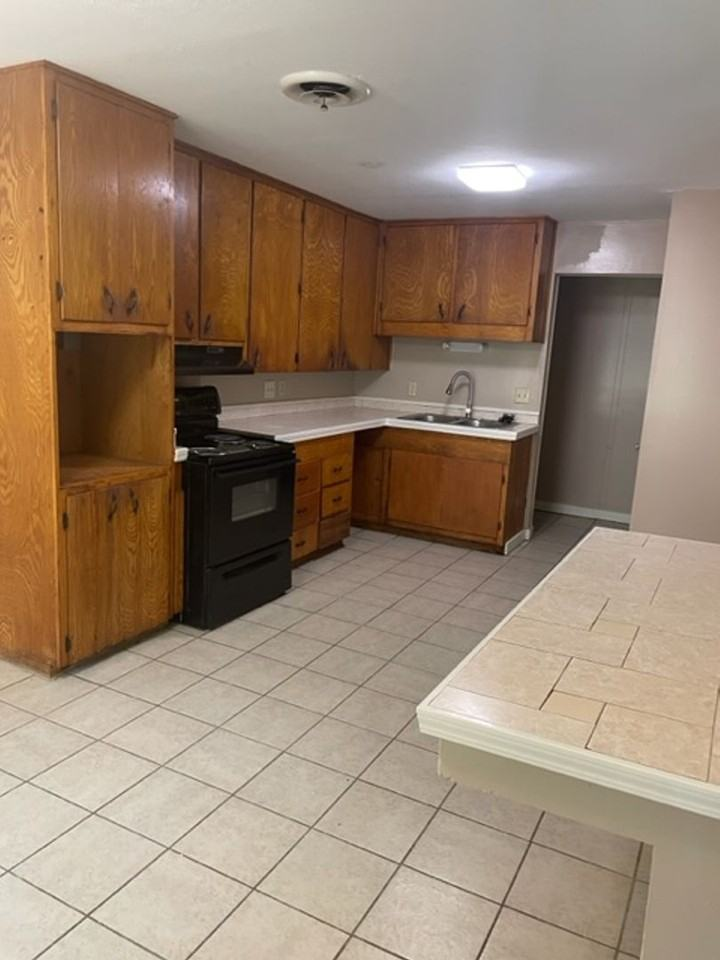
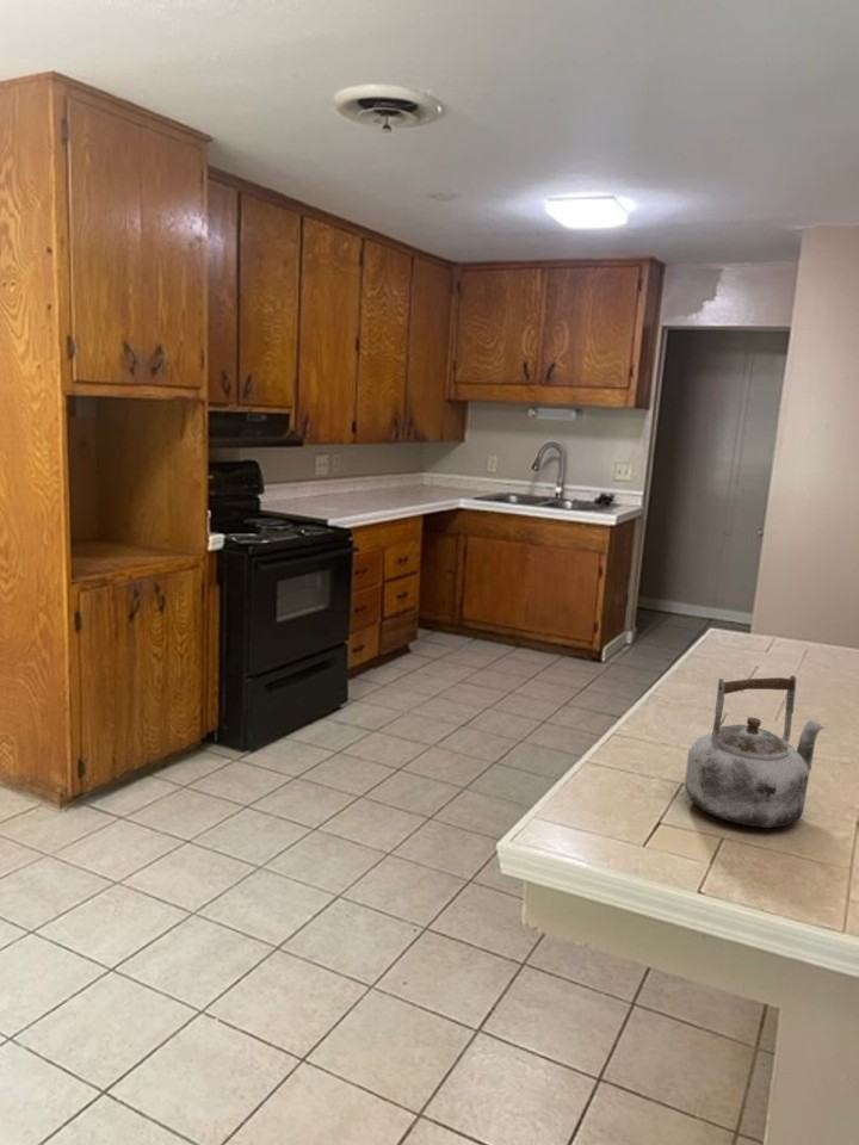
+ kettle (762, 742)
